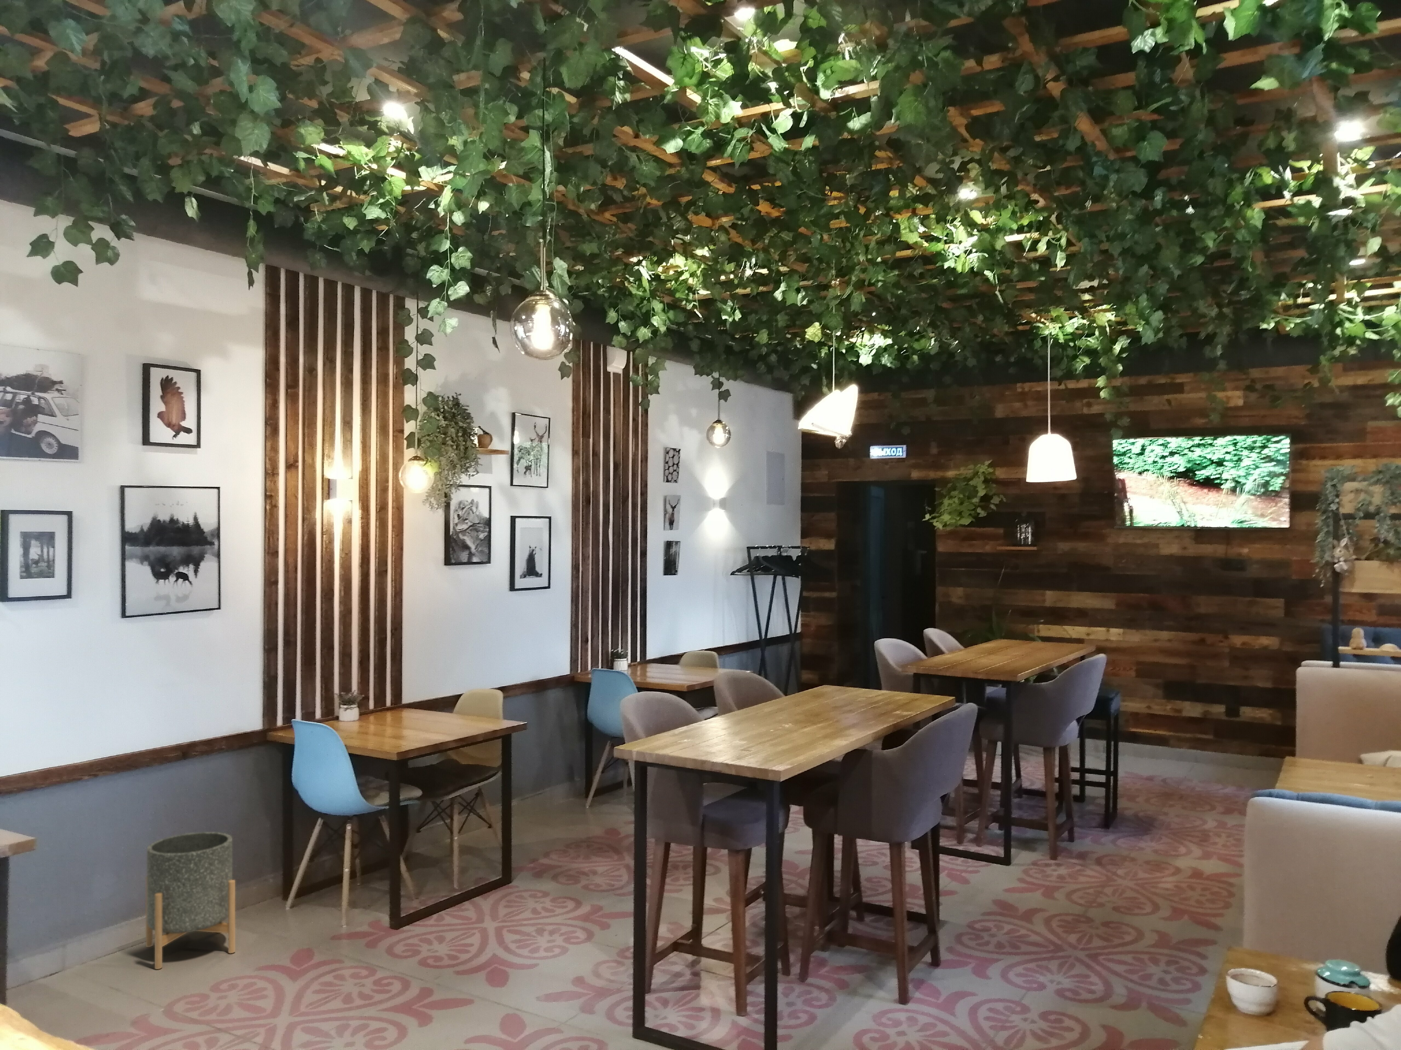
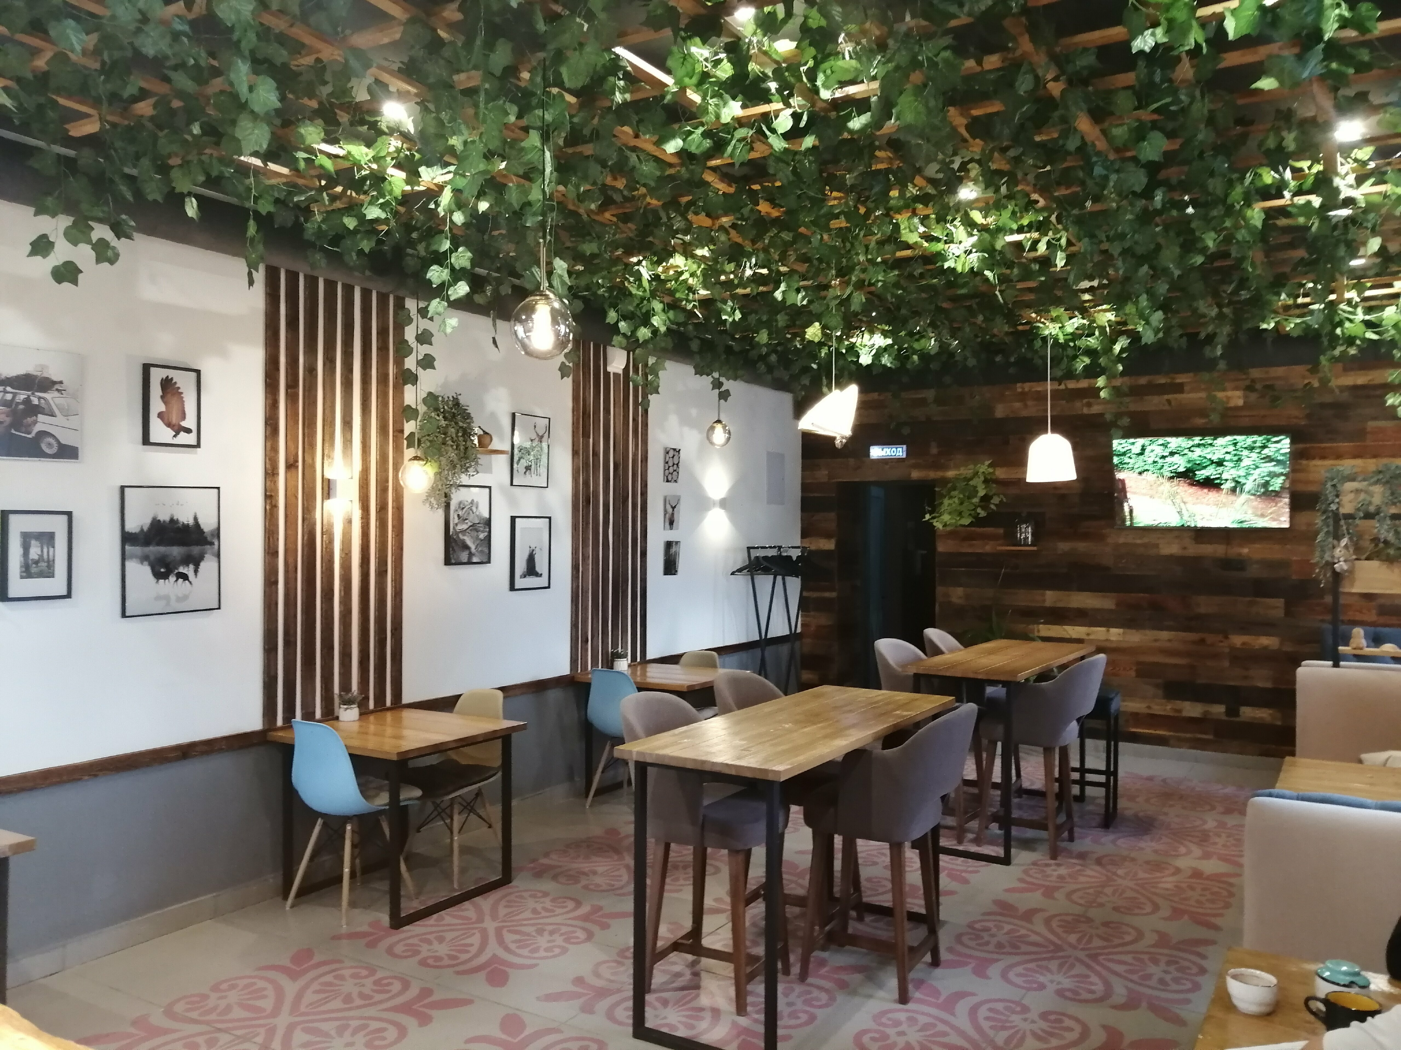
- planter (190, 896)
